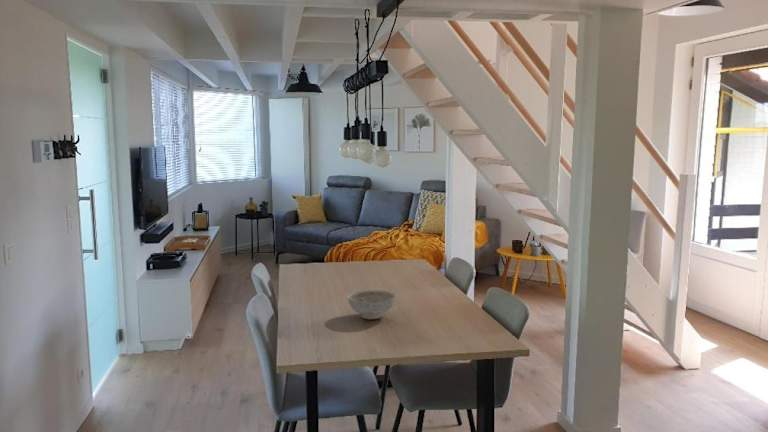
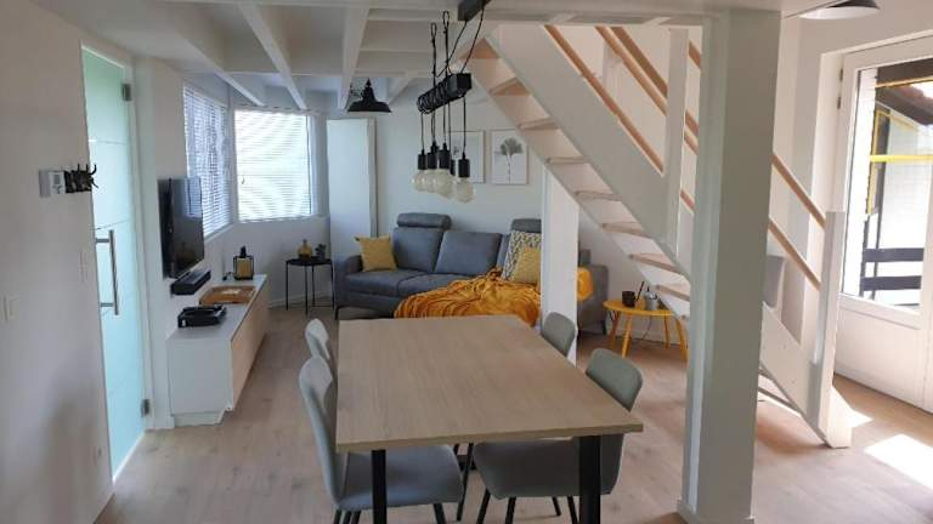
- decorative bowl (371, 305)
